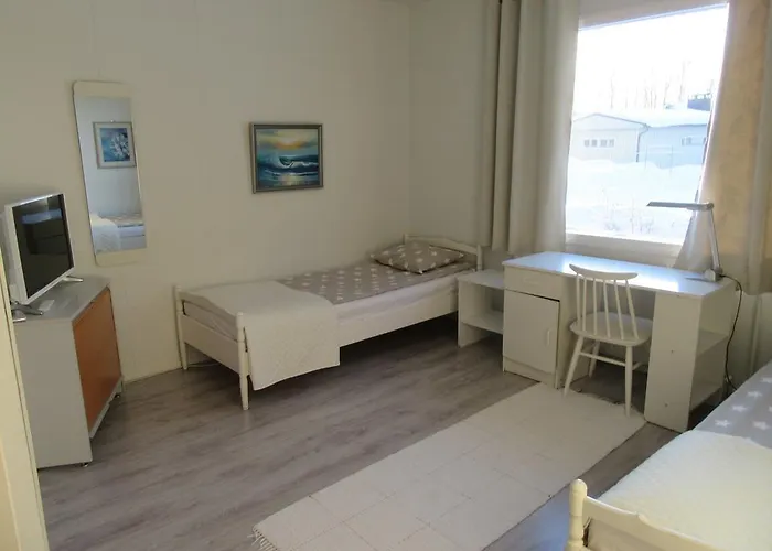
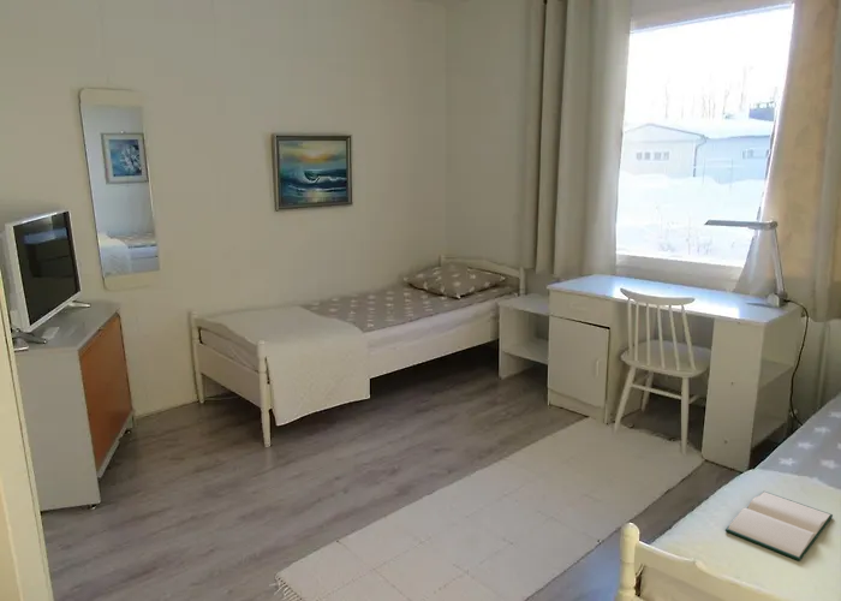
+ hardback book (780, 519)
